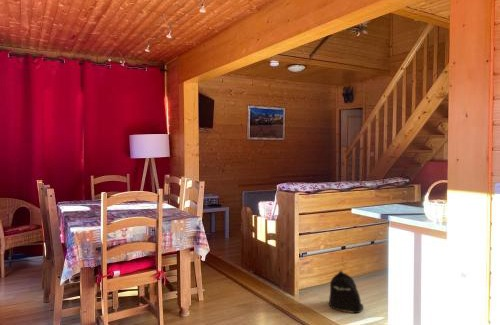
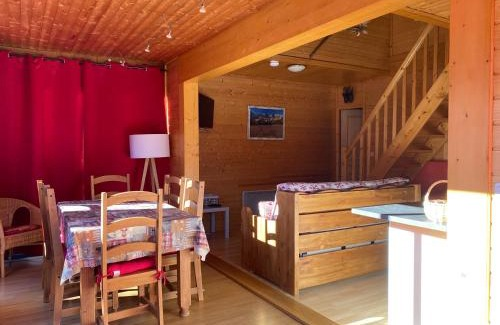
- backpack (344, 288)
